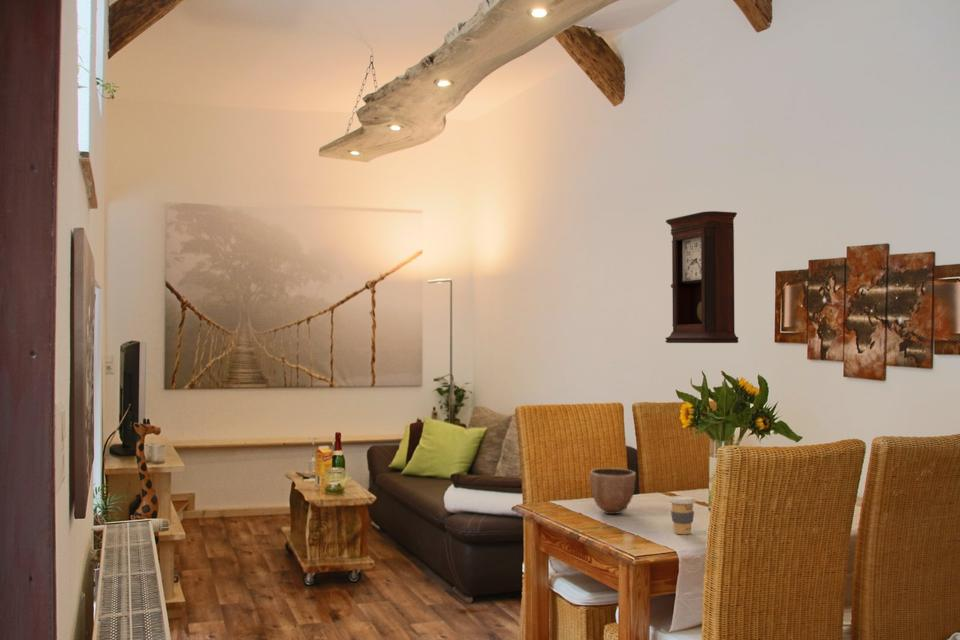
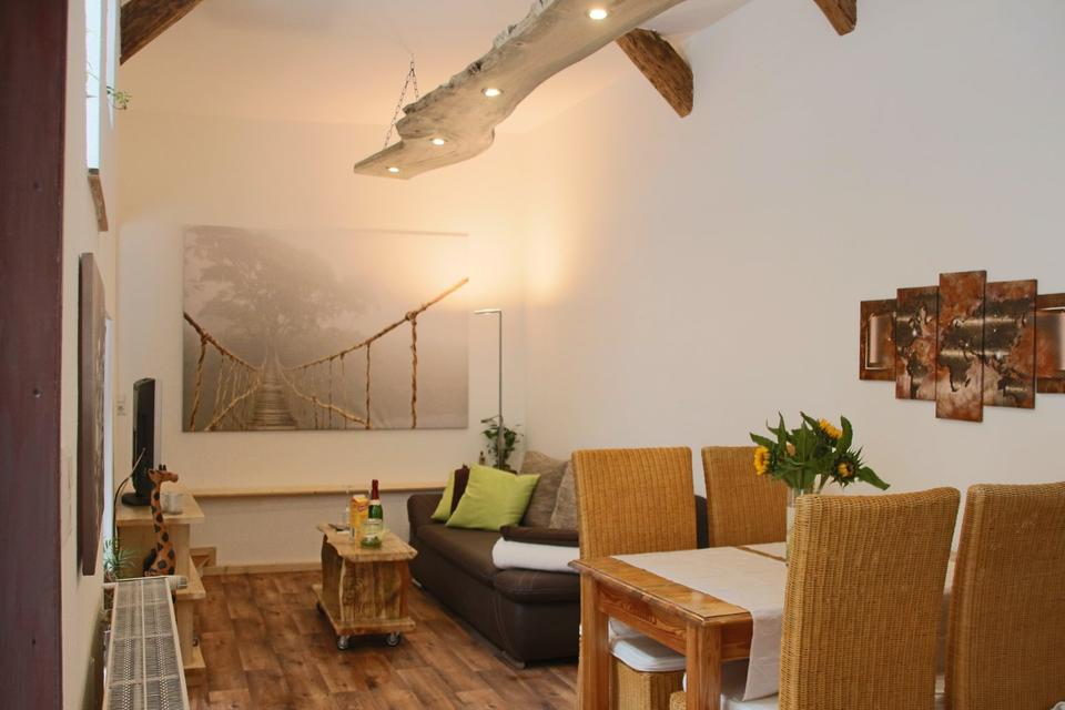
- pendulum clock (697, 279)
- decorative bowl (612, 491)
- coffee cup (682, 515)
